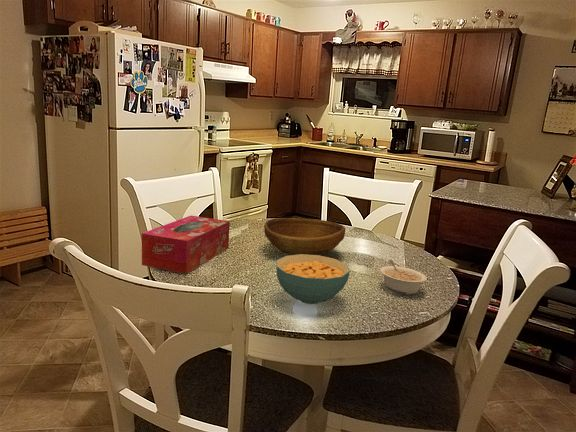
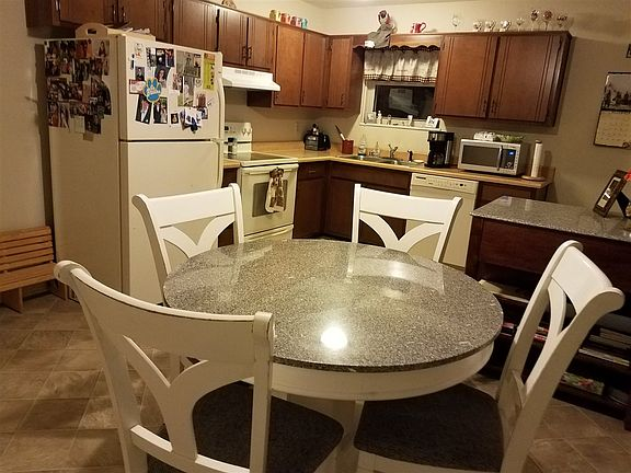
- bowl (303, 238)
- legume (400, 278)
- cereal bowl (311, 282)
- tissue box (188, 241)
